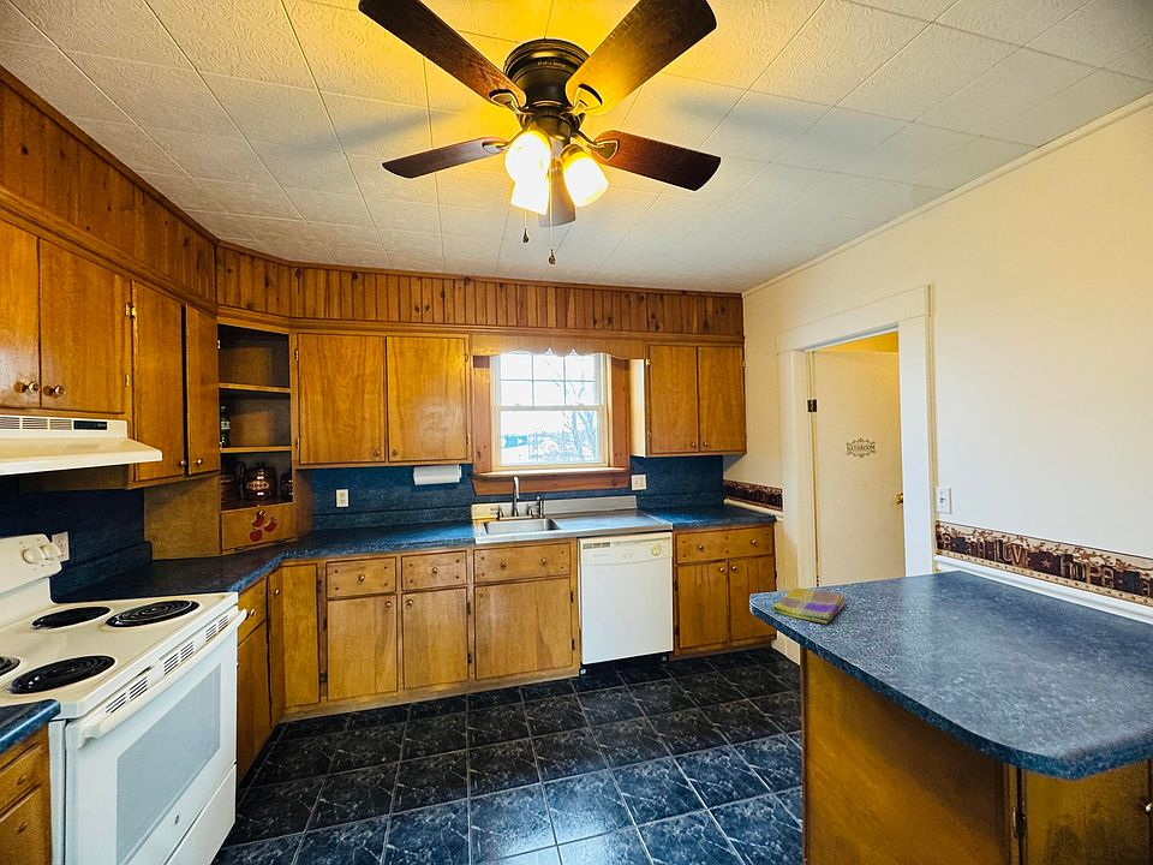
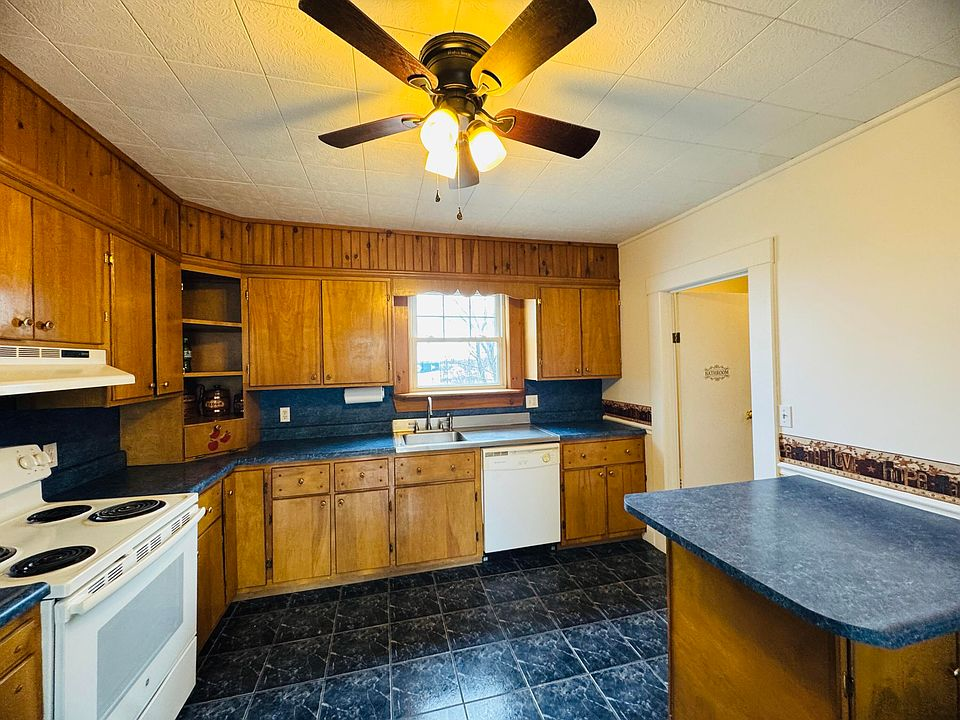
- dish towel (808, 603)
